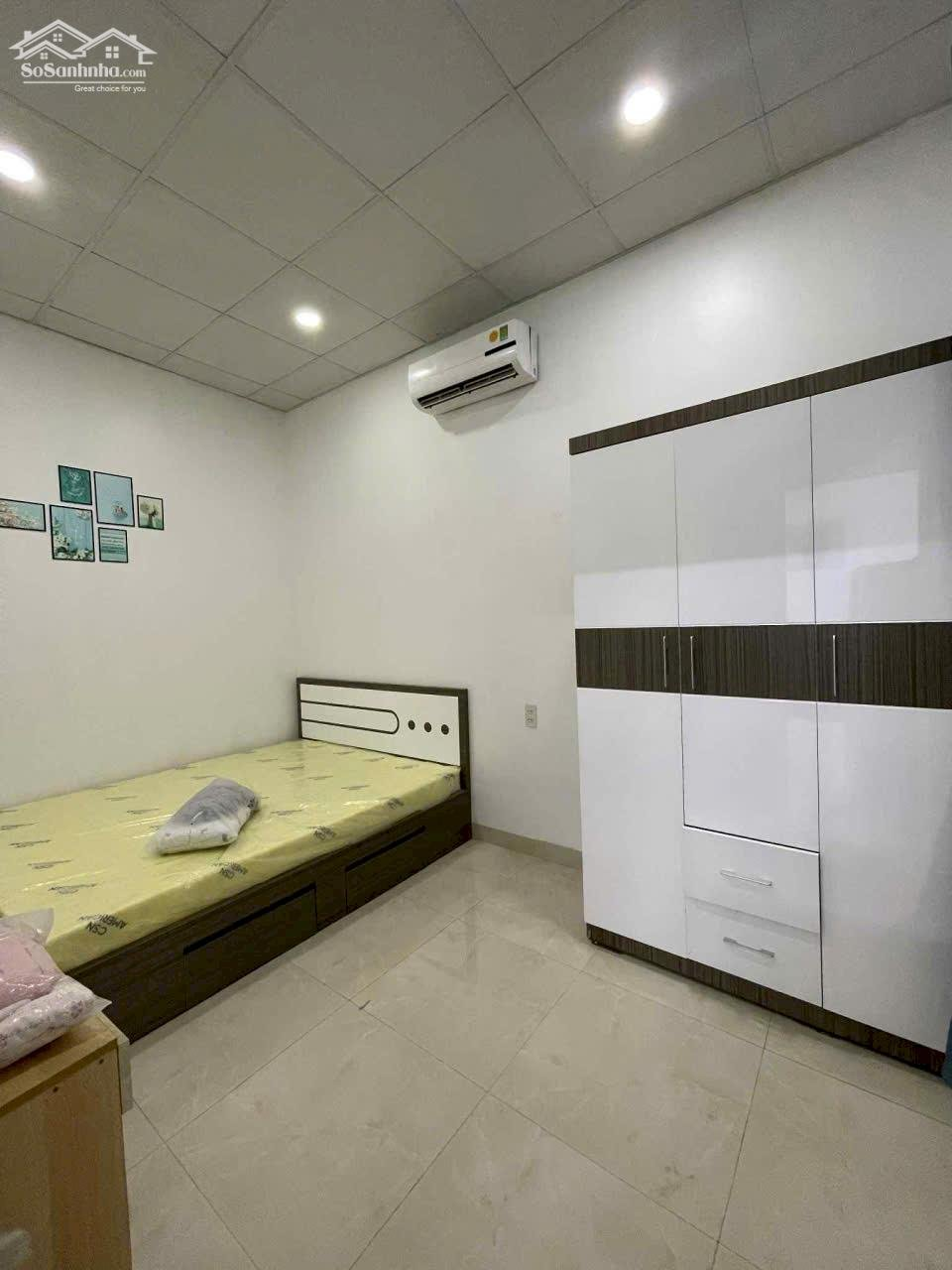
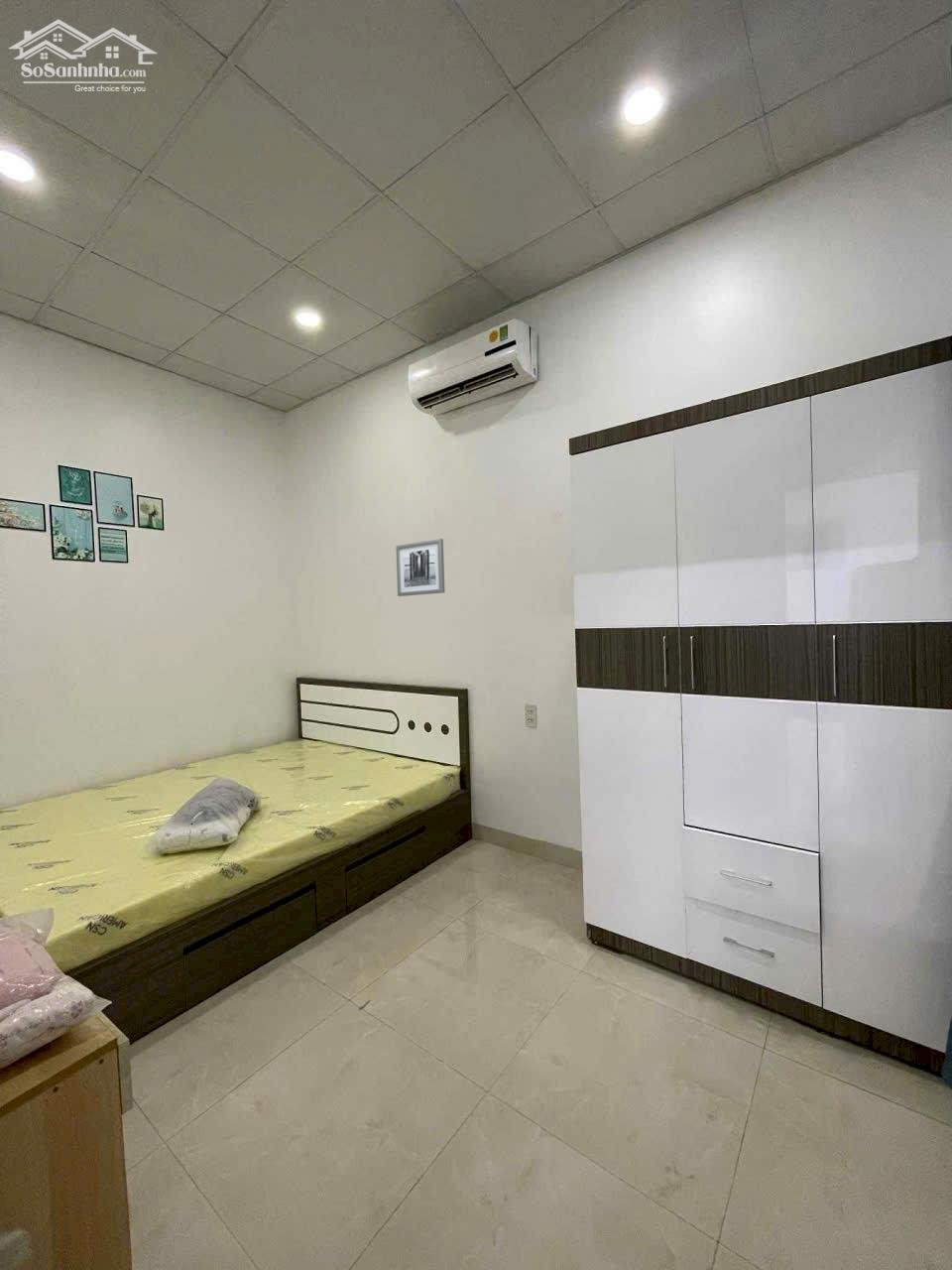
+ wall art (419, 569)
